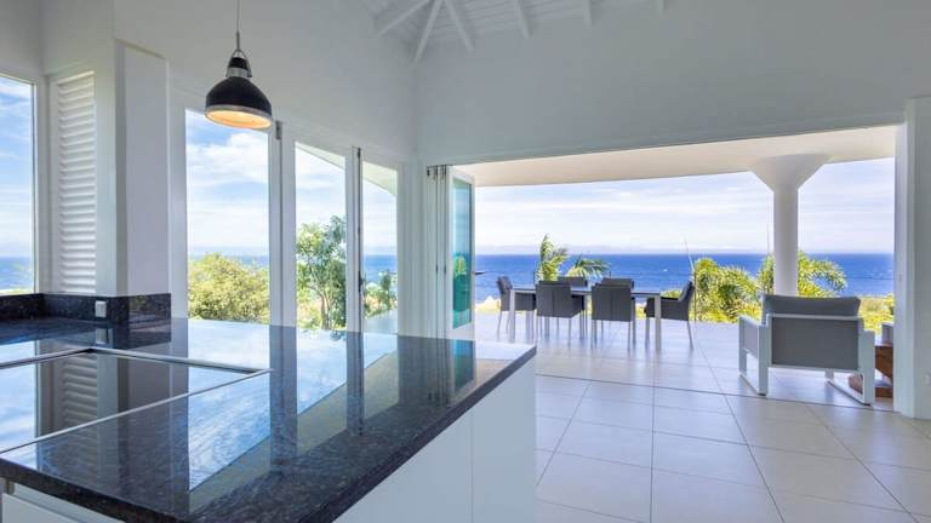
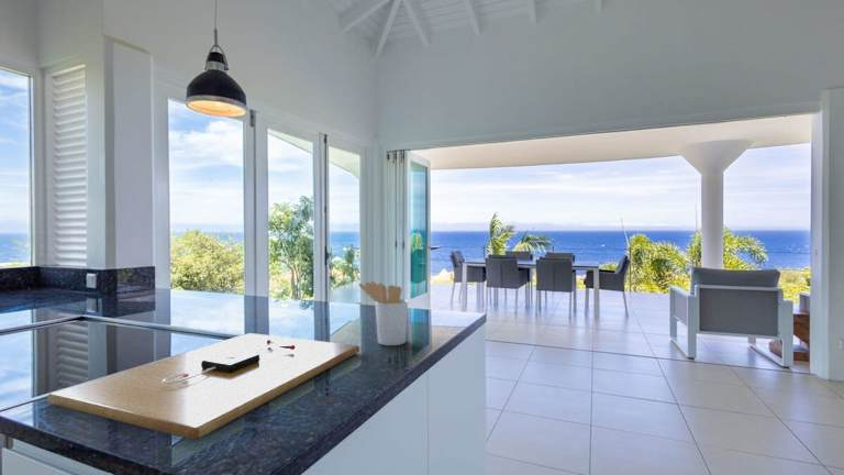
+ utensil holder (384, 310)
+ cutting board (231, 364)
